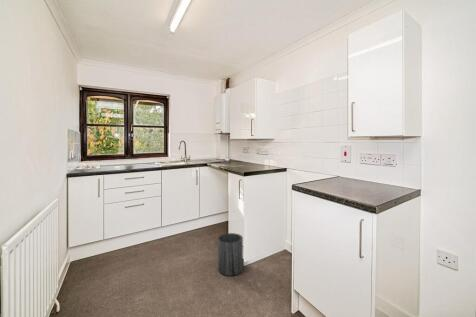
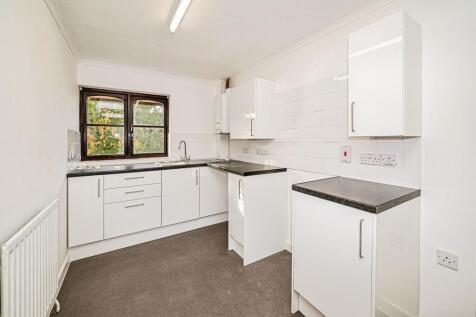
- trash can (230, 253)
